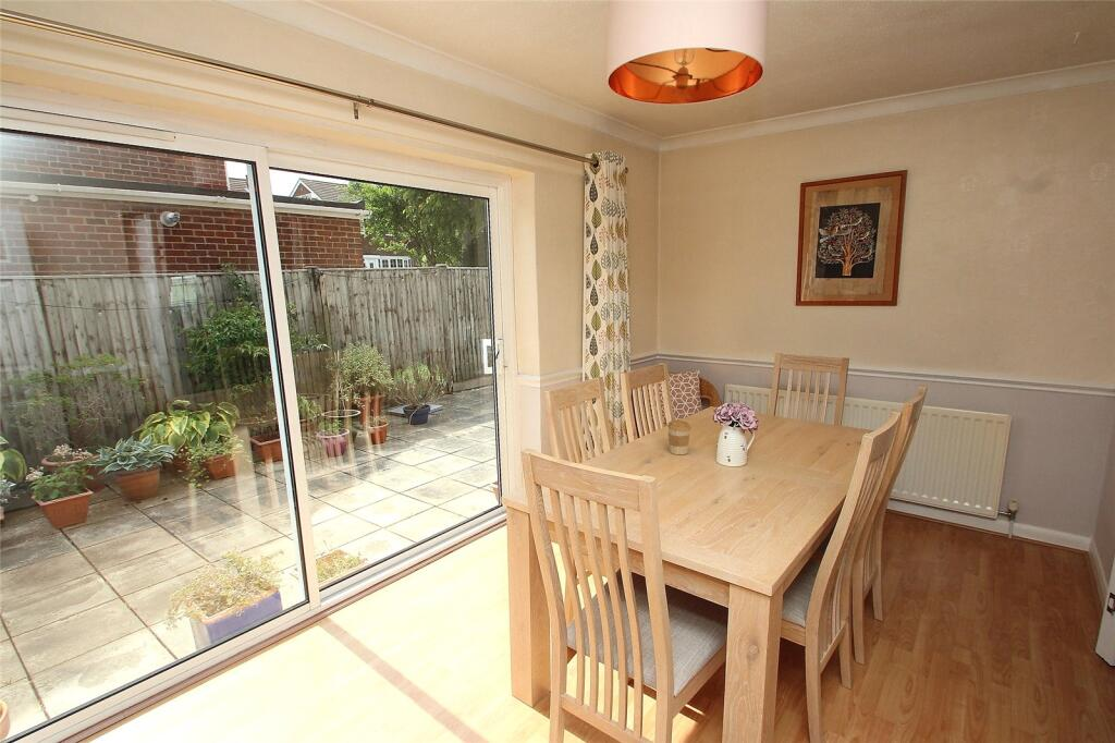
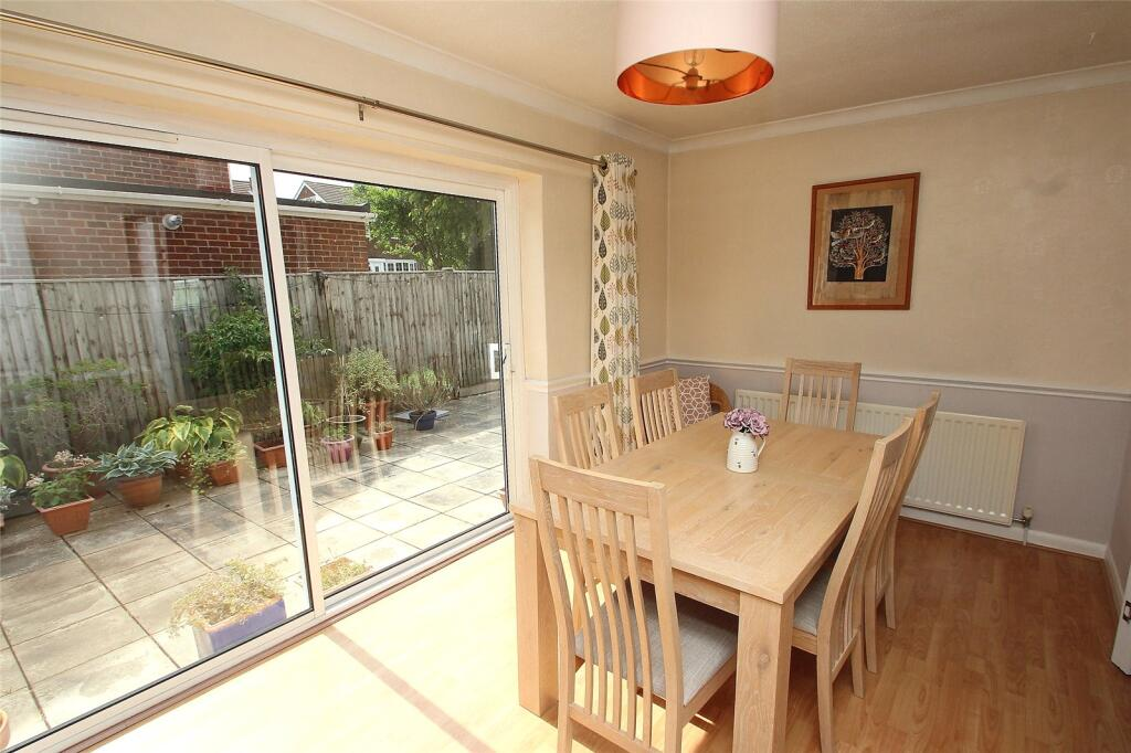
- coffee cup (678, 436)
